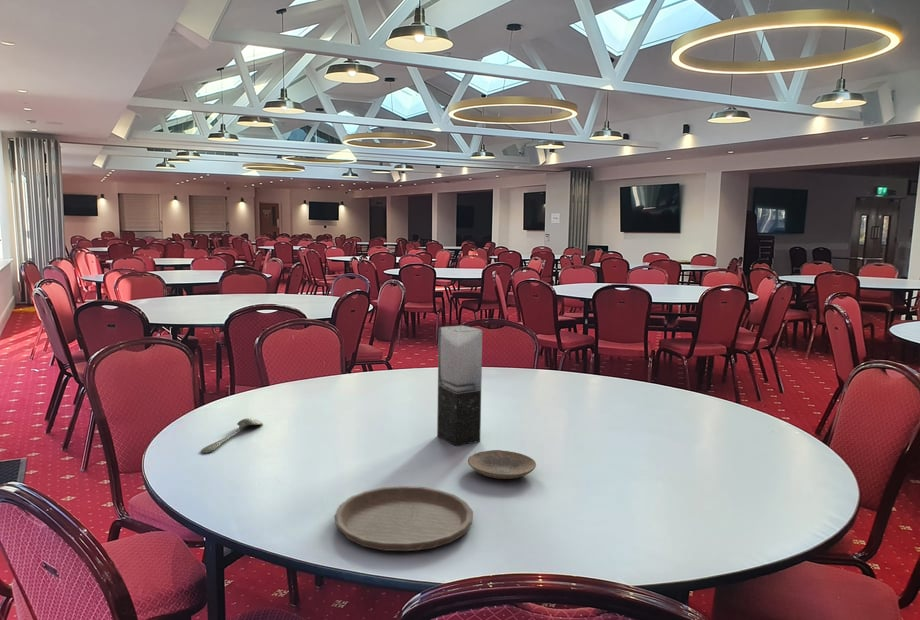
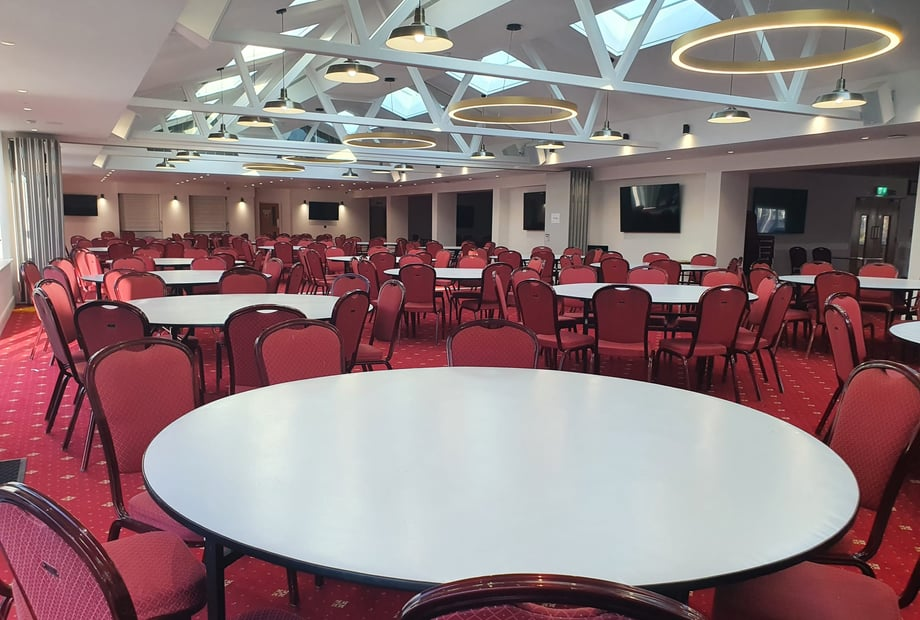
- vase (459, 384)
- plate (404, 517)
- spoon (235, 432)
- plate (501, 466)
